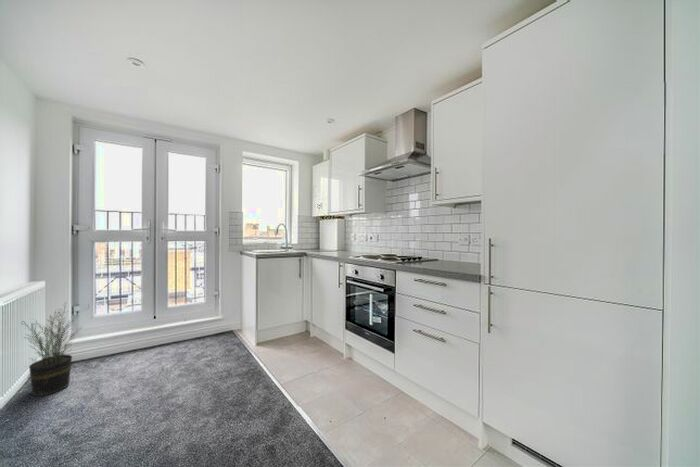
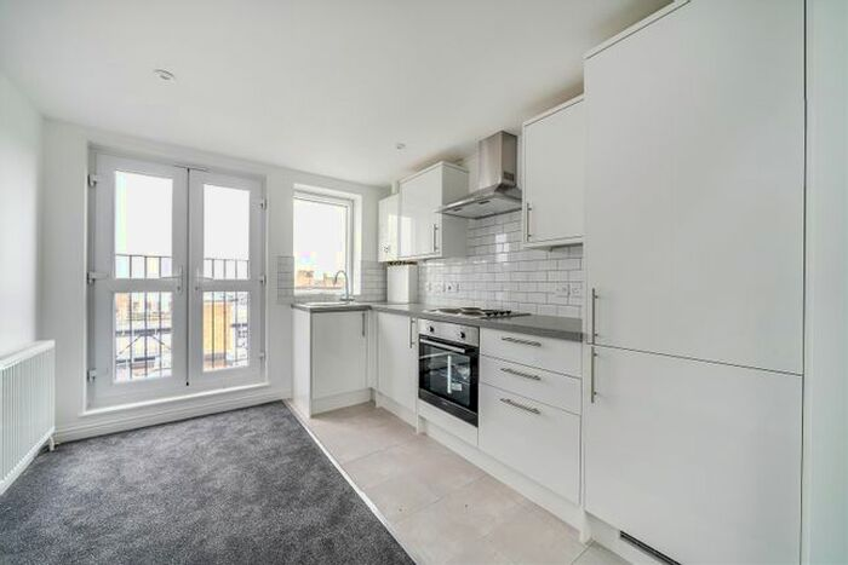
- potted plant (47, 348)
